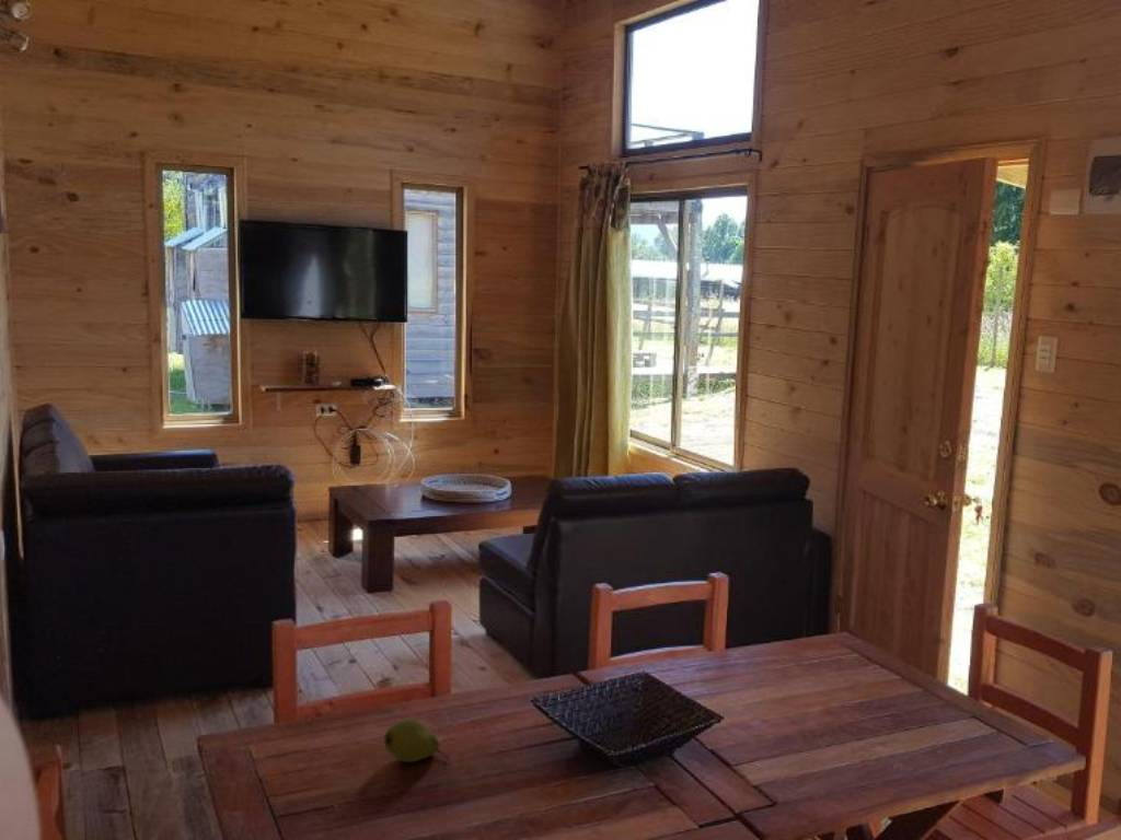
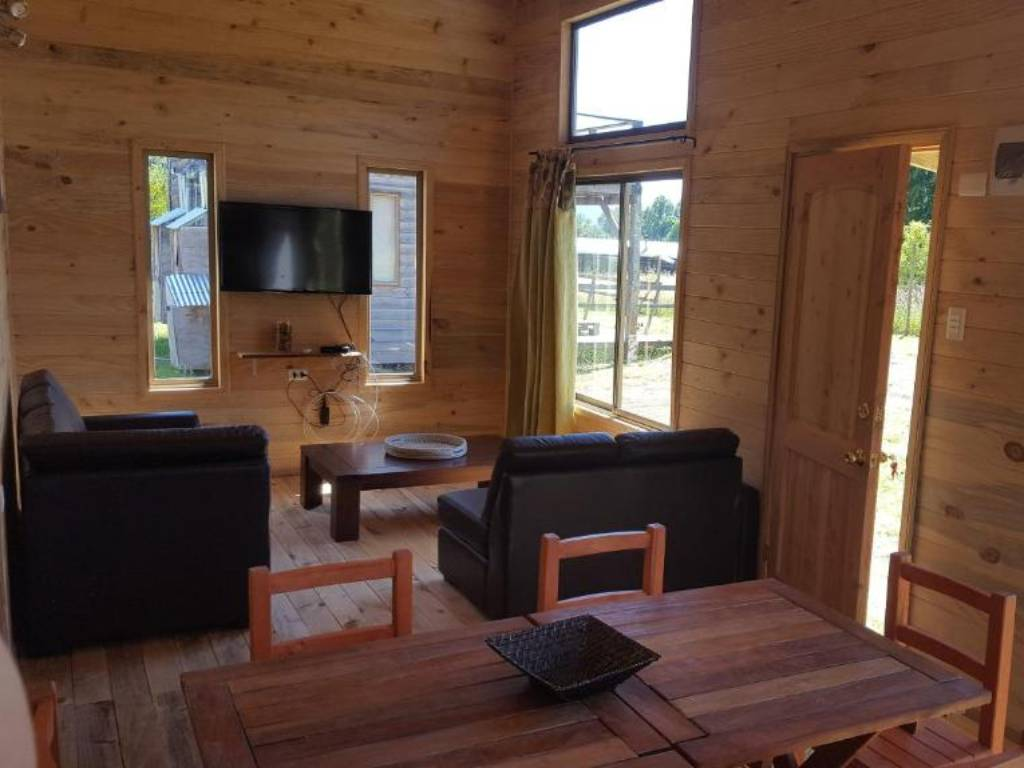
- fruit (416, 739)
